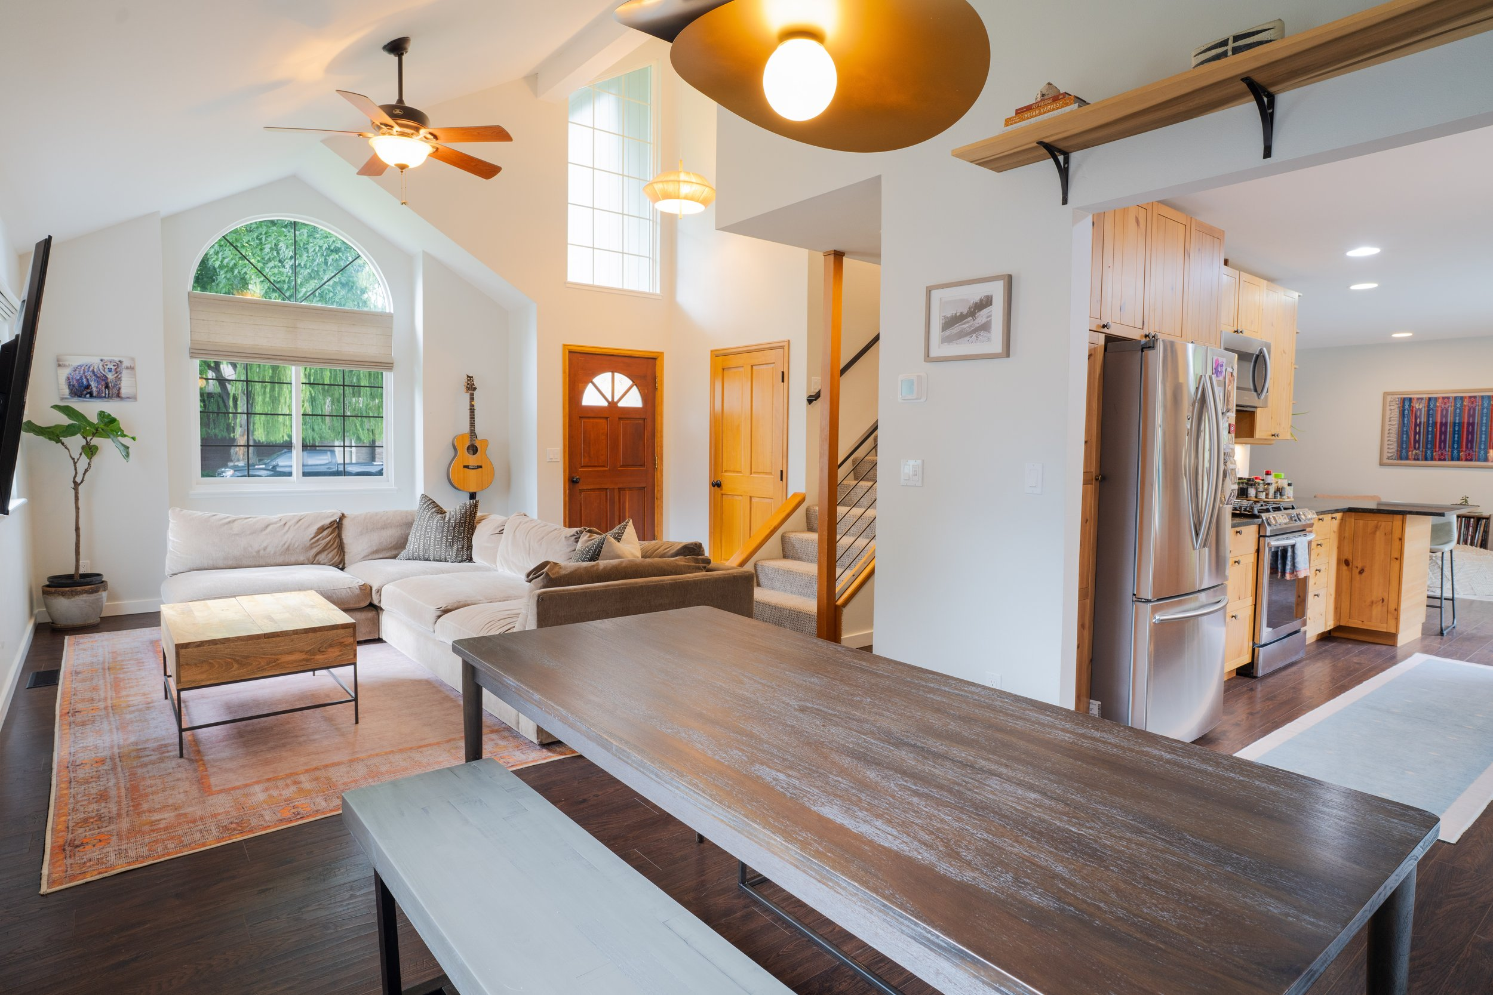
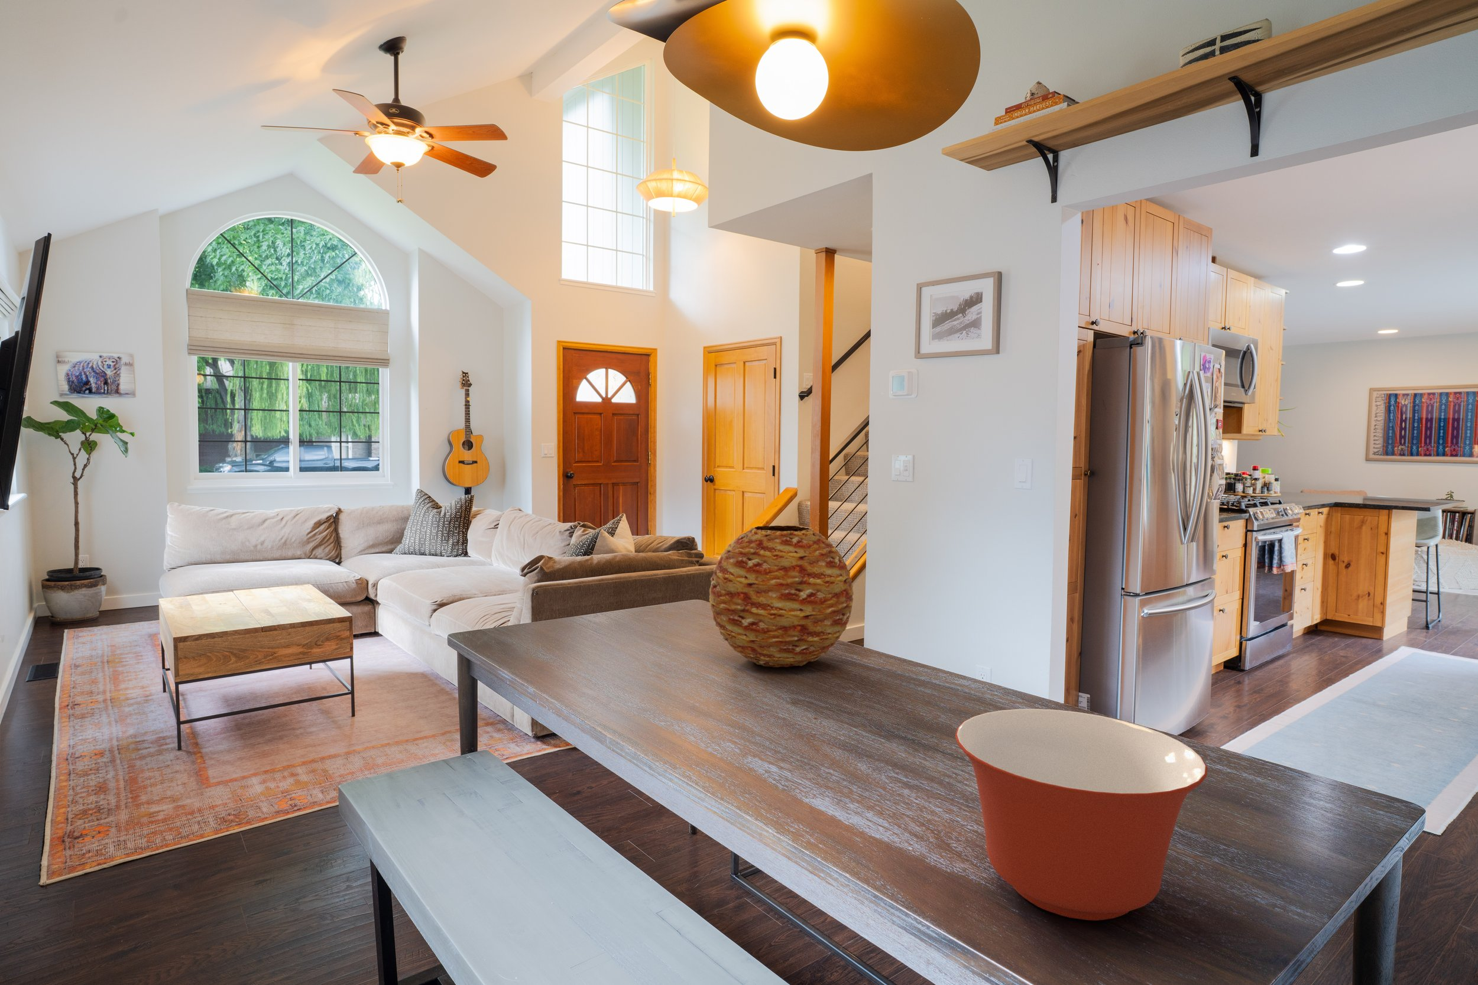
+ mixing bowl (1072, 817)
+ vase (781, 594)
